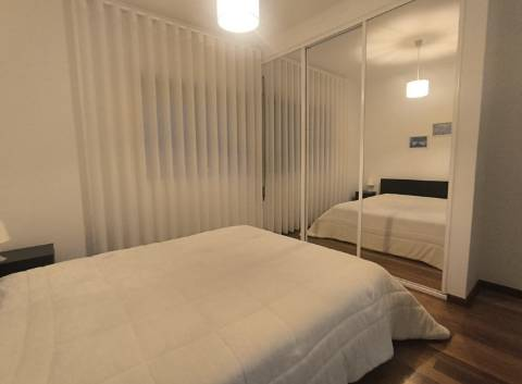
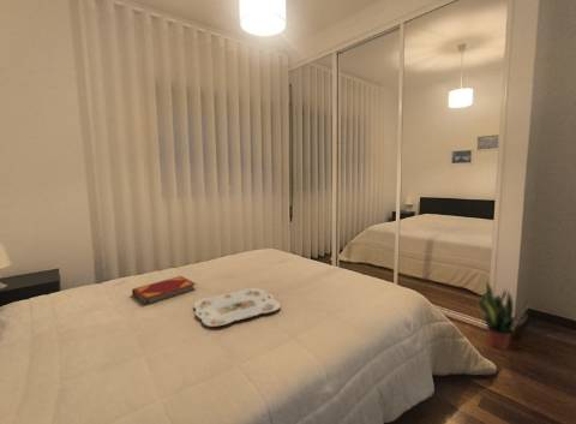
+ serving tray (236, 305)
+ hardback book (164, 289)
+ potted plant (499, 316)
